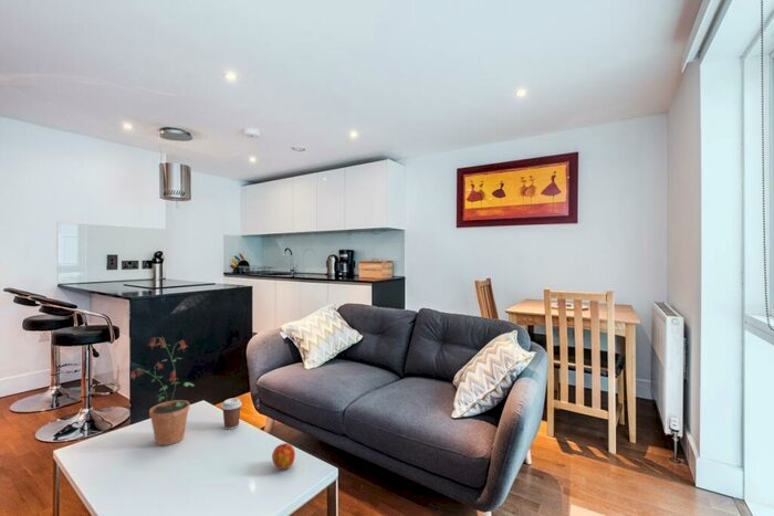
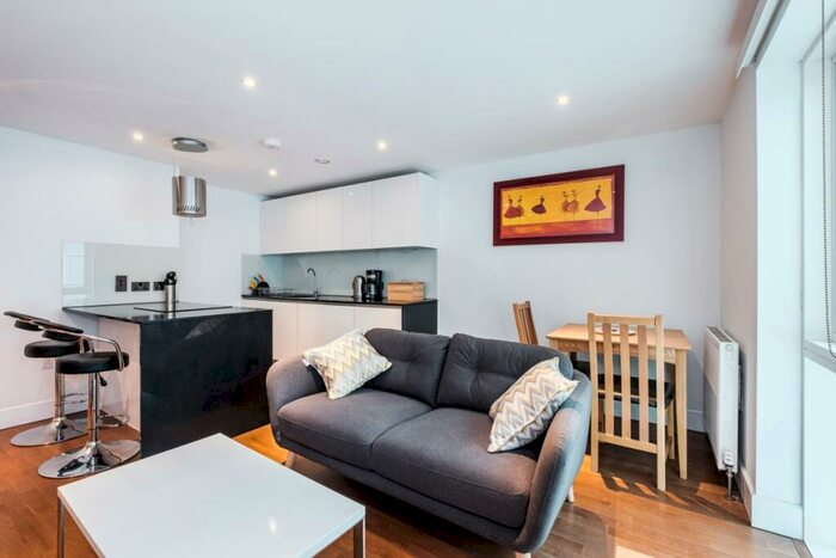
- potted plant (165, 389)
- coffee cup (231, 413)
- apple (283, 455)
